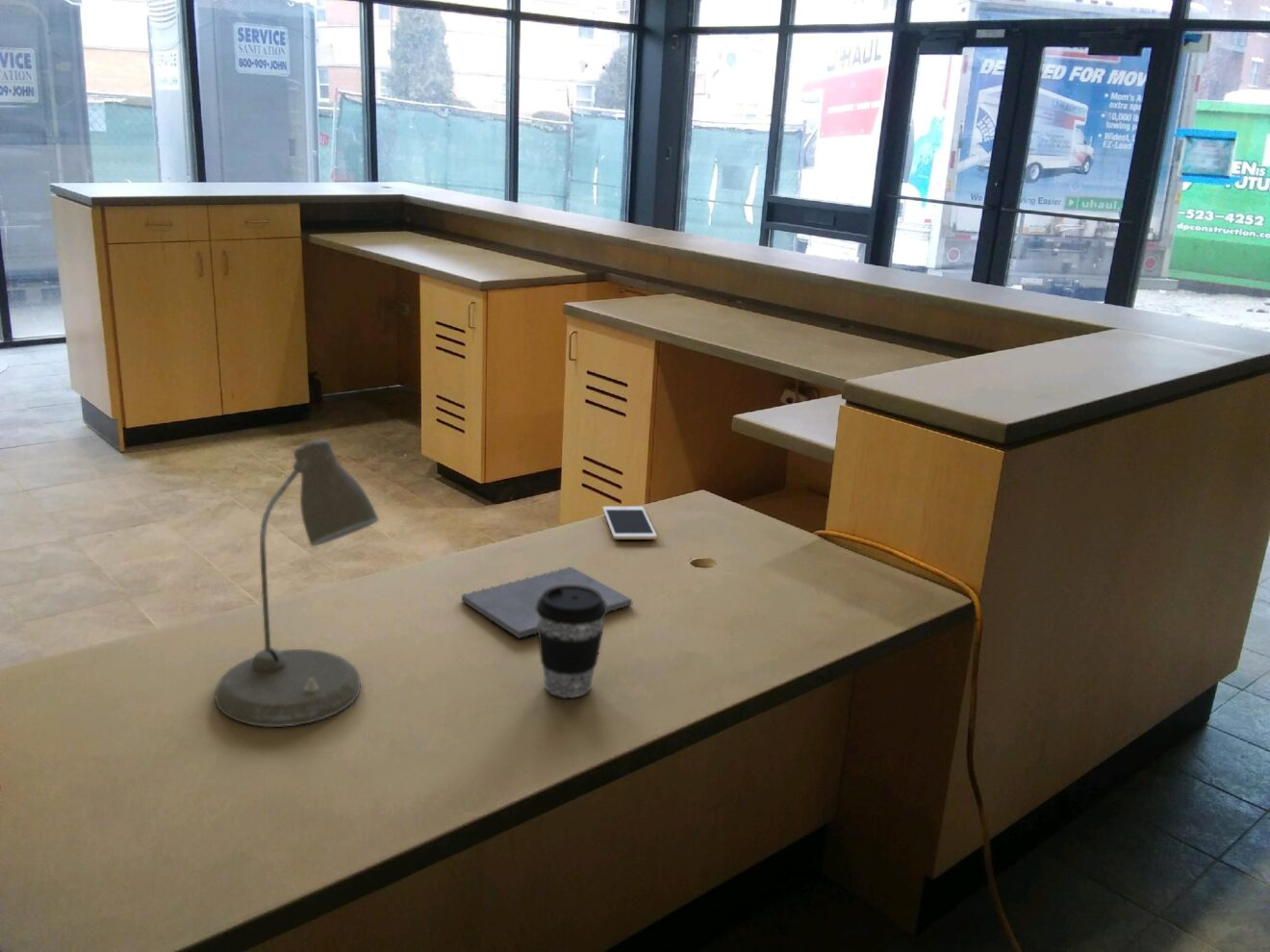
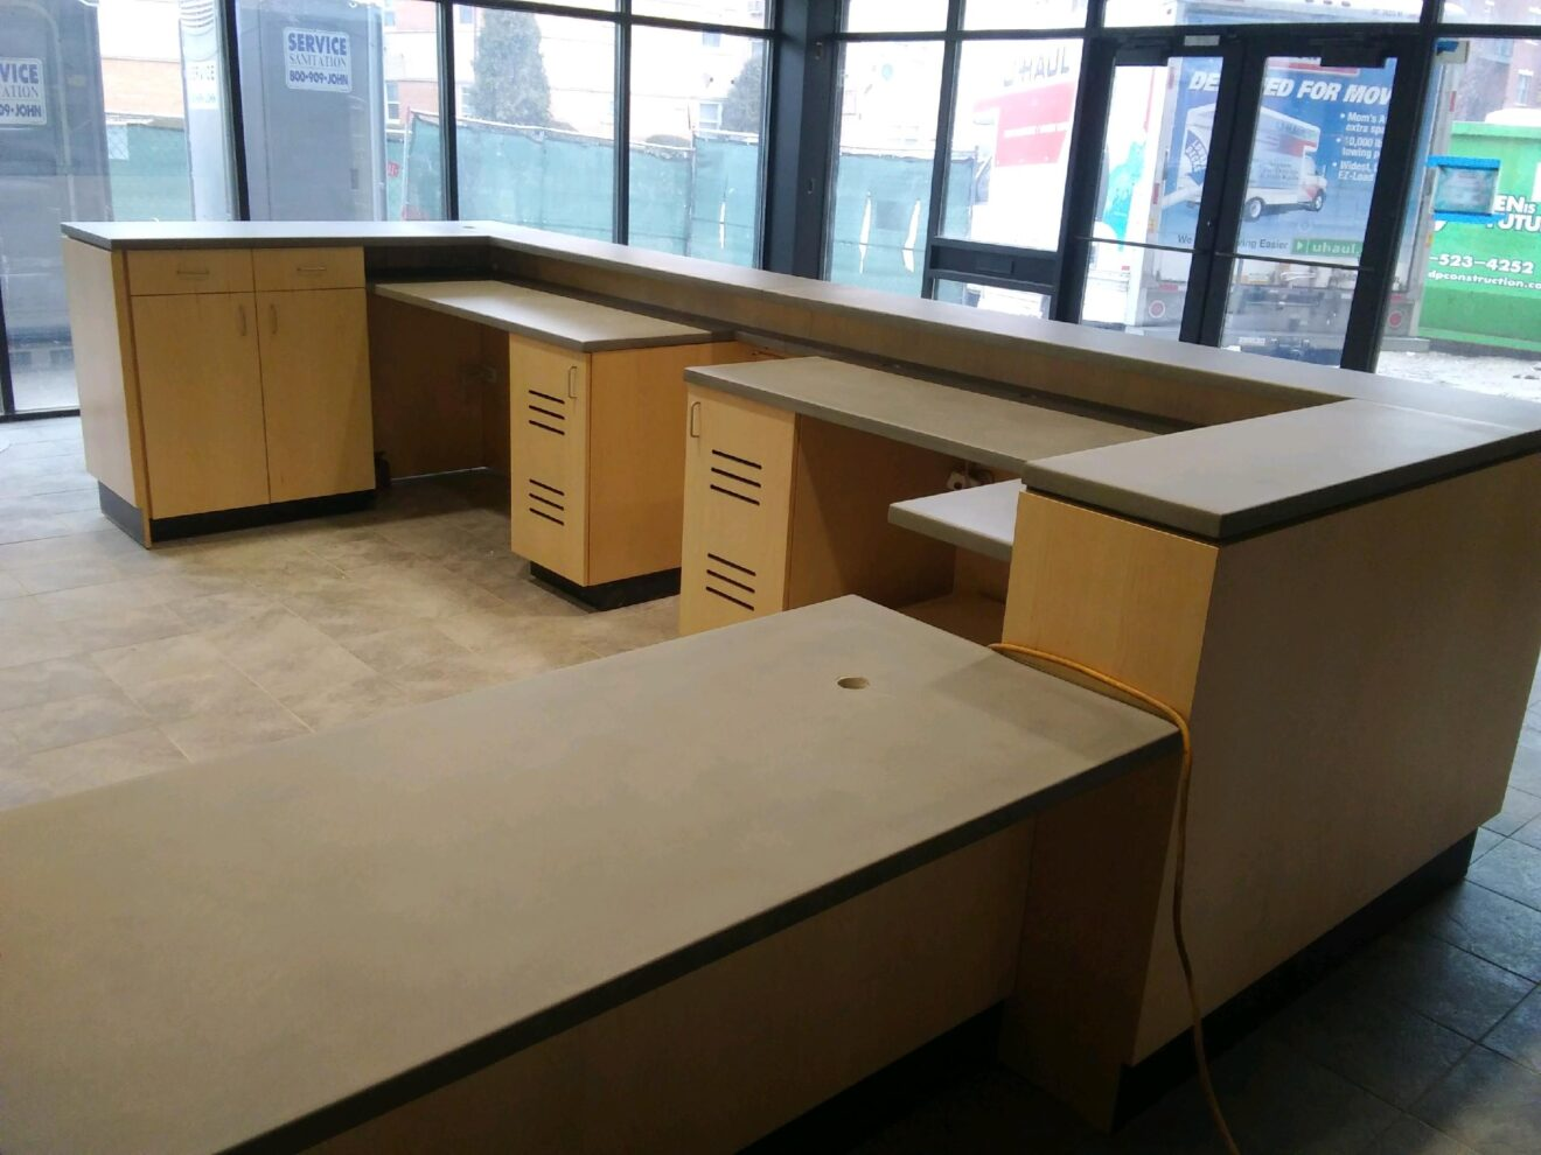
- cell phone (628, 522)
- notepad (542, 594)
- desk lamp (311, 545)
- coffee cup (570, 641)
